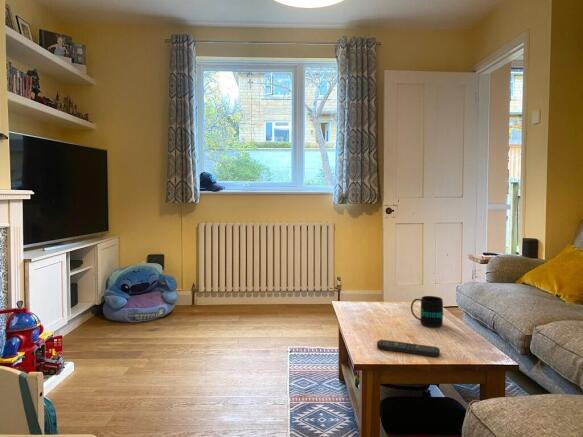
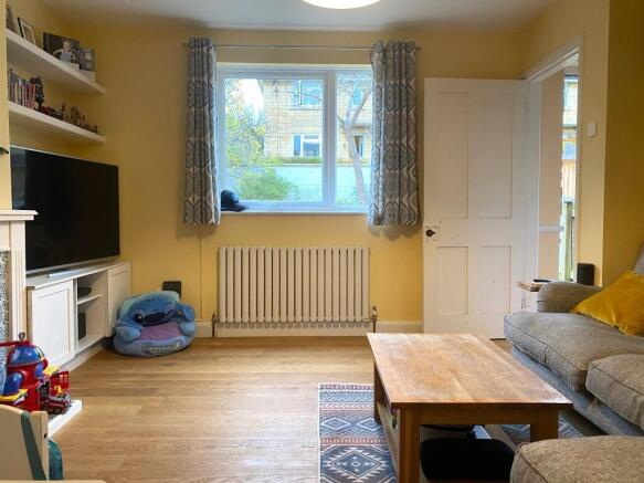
- mug (426, 311)
- remote control (407, 347)
